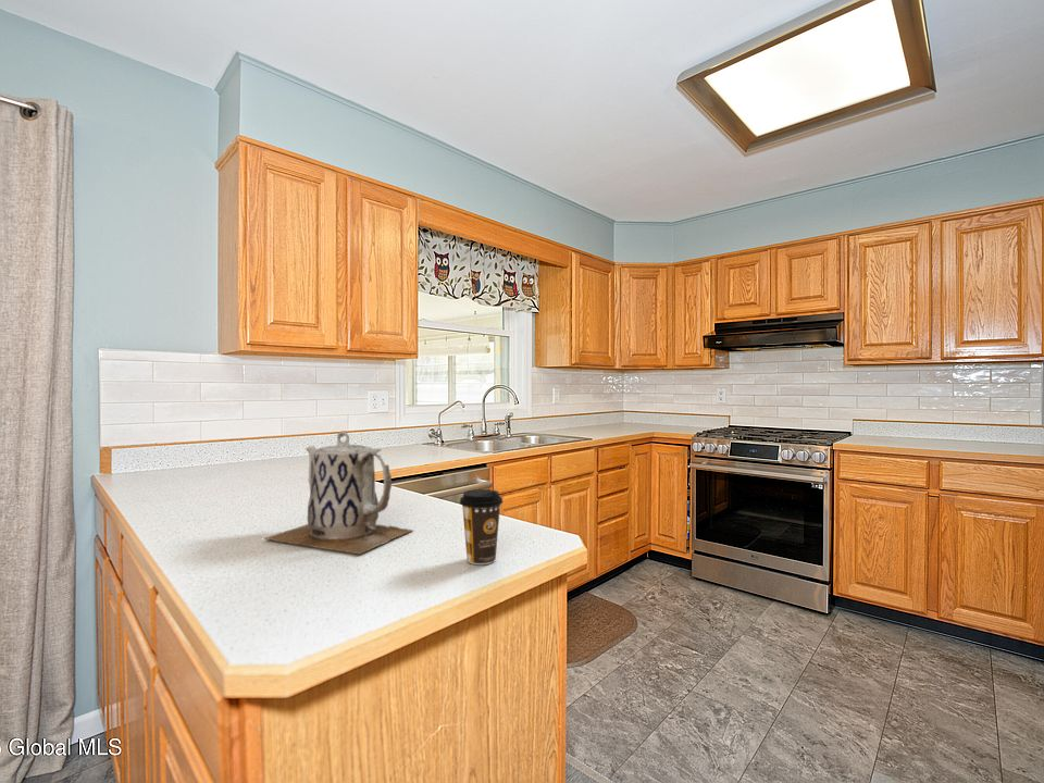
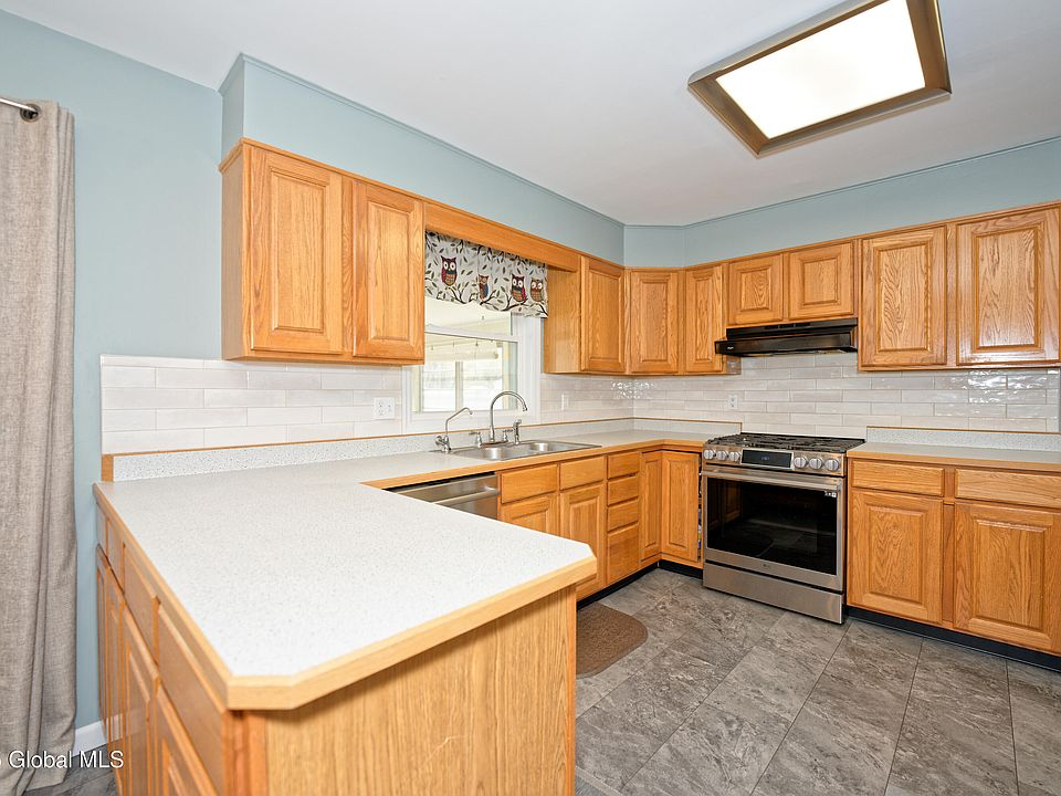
- coffee cup (481, 525)
- teapot (340, 483)
